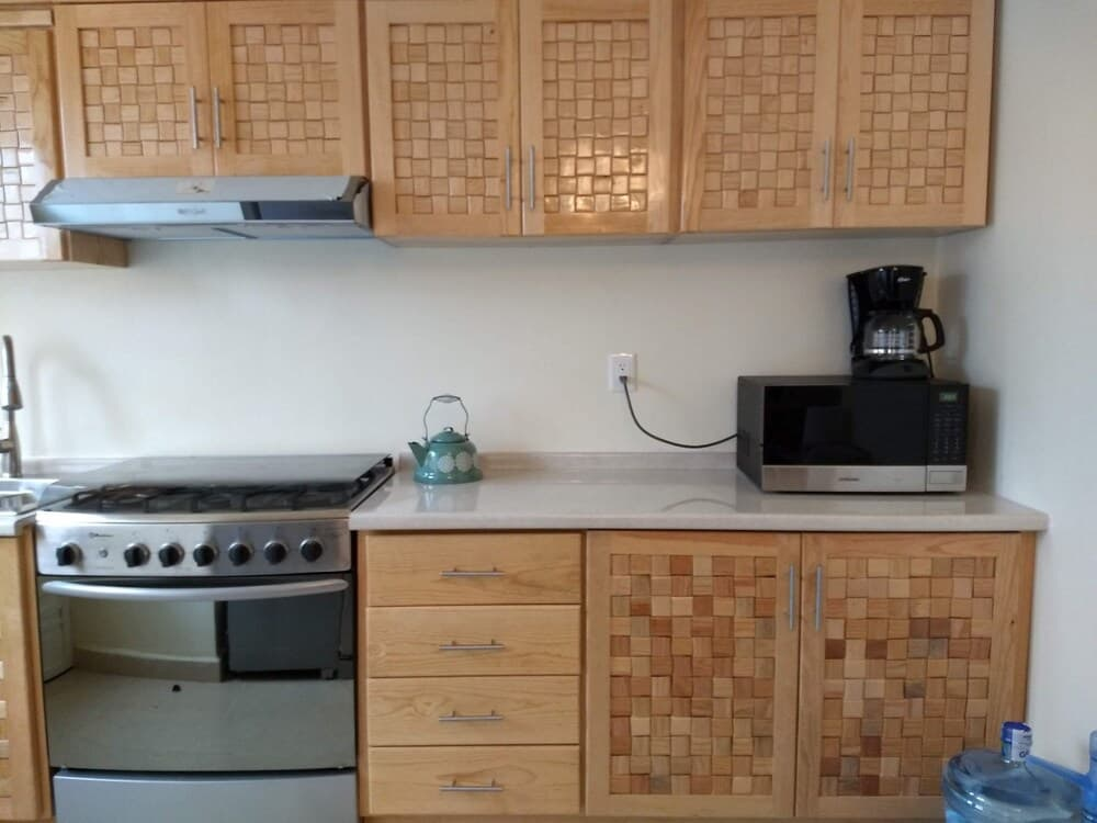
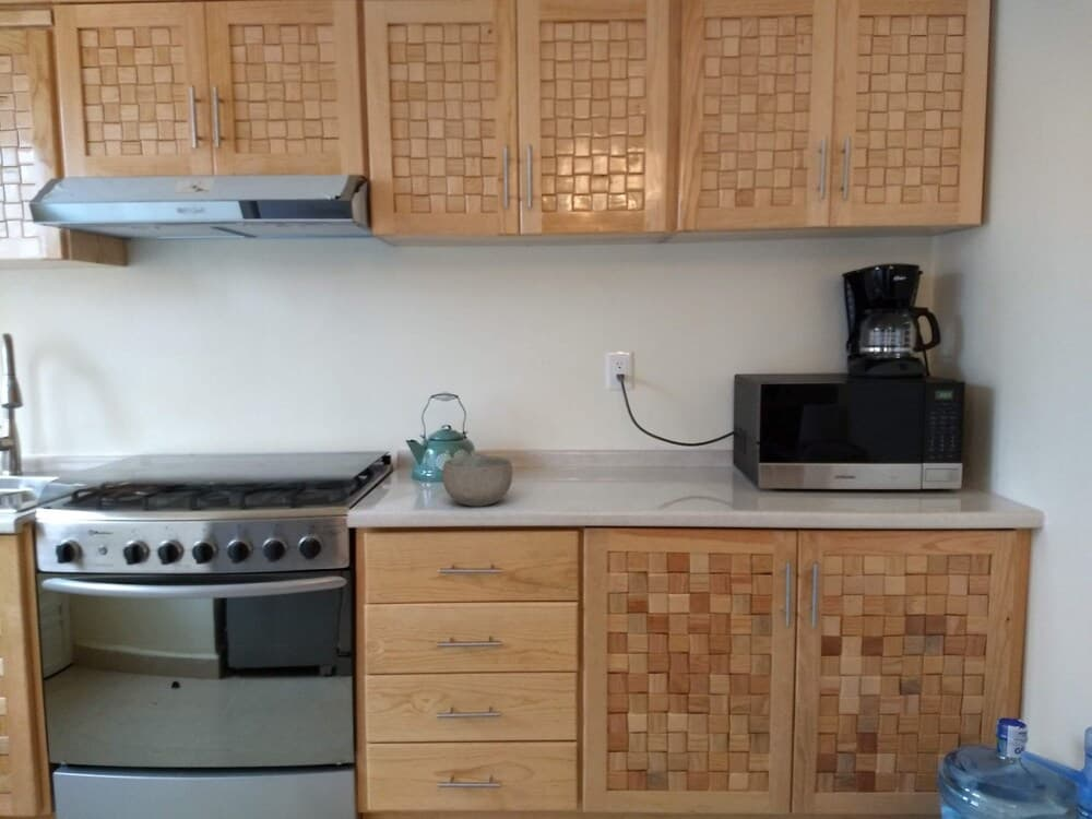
+ bowl (477, 482)
